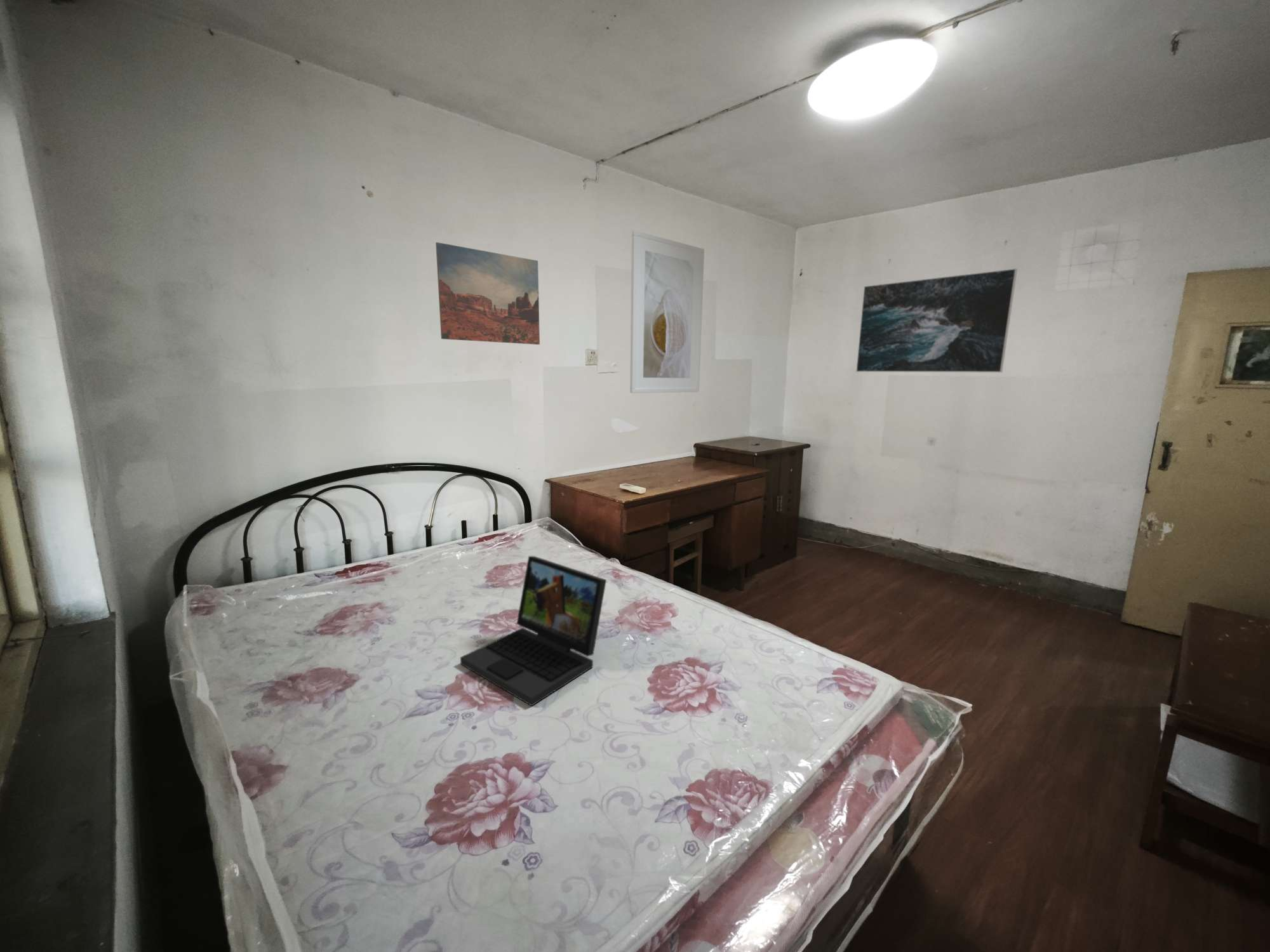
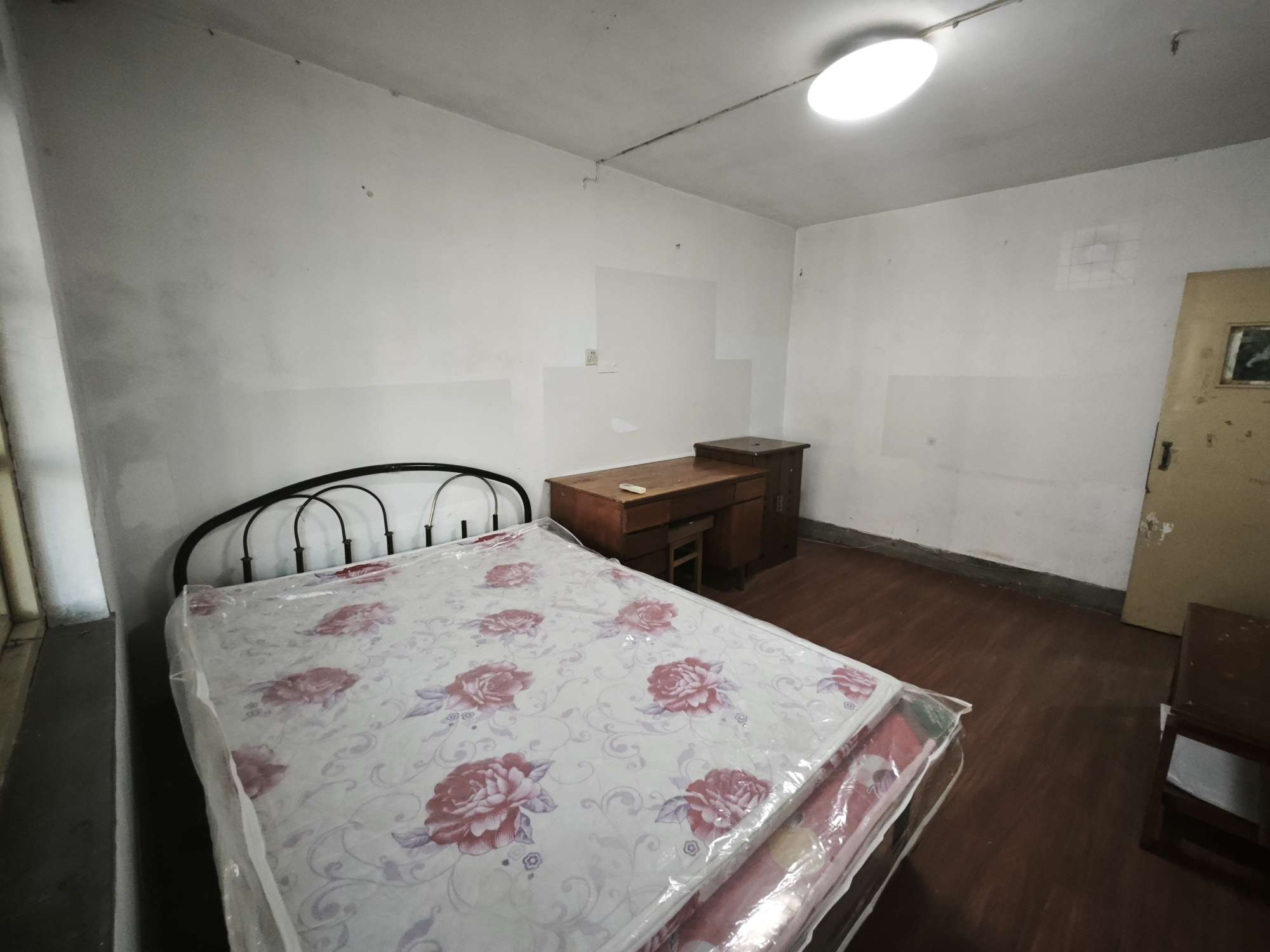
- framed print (928, 326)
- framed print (668, 318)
- laptop (533, 620)
- wall art (491, 298)
